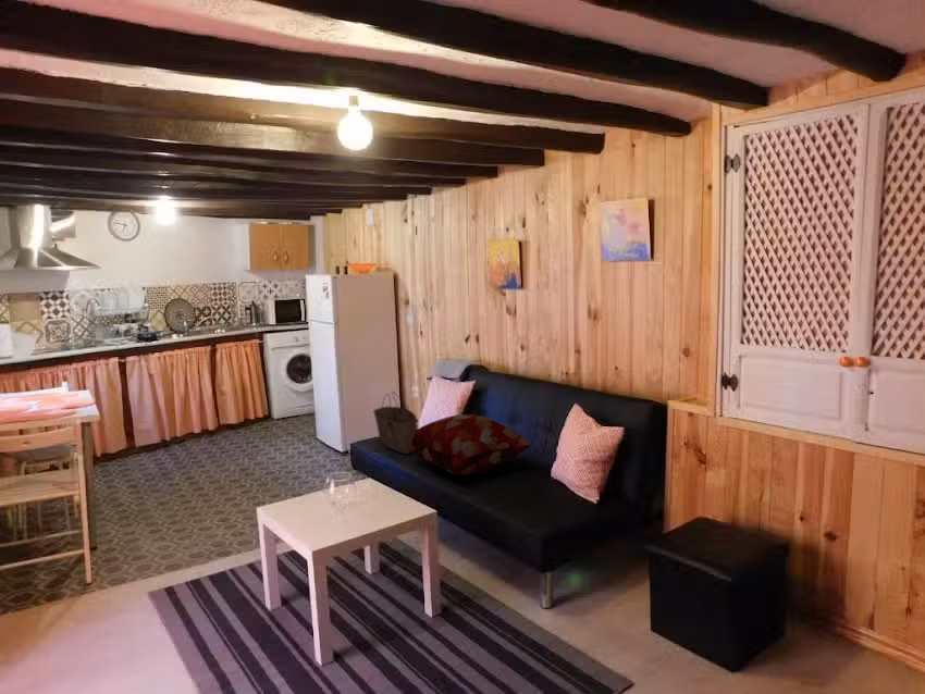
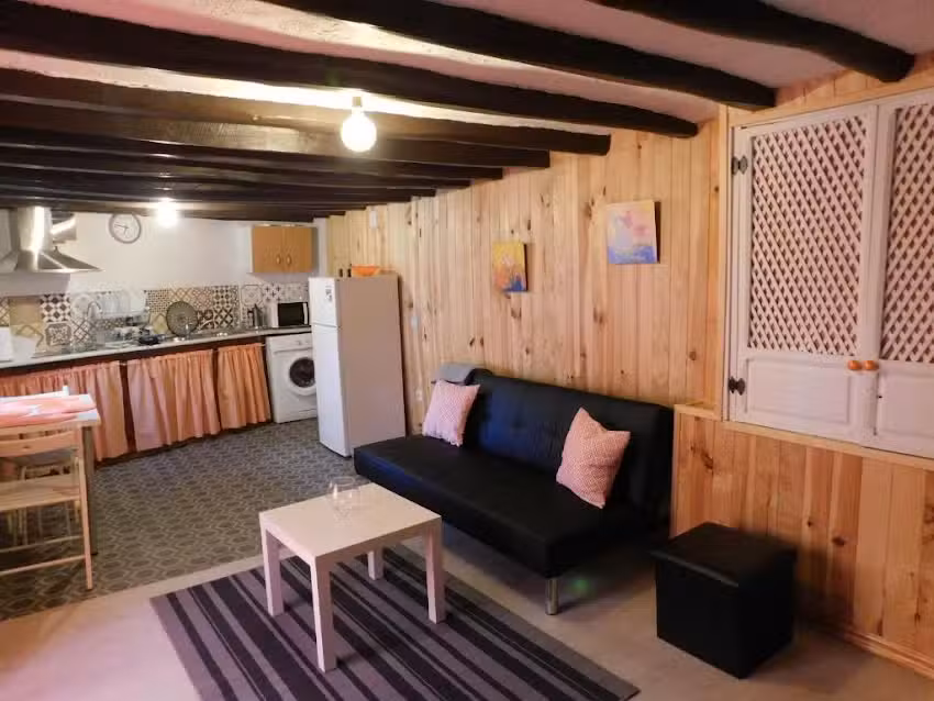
- tote bag (396, 420)
- decorative pillow (469, 443)
